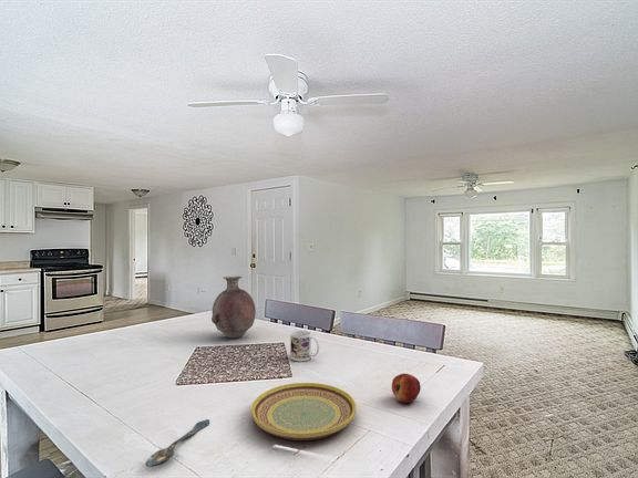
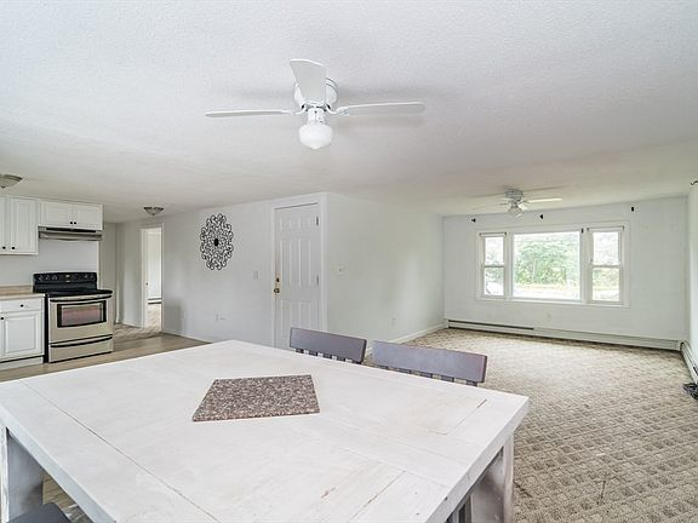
- vase (234, 306)
- spoon (182, 439)
- apple (405, 387)
- mug (305, 345)
- plate (303, 411)
